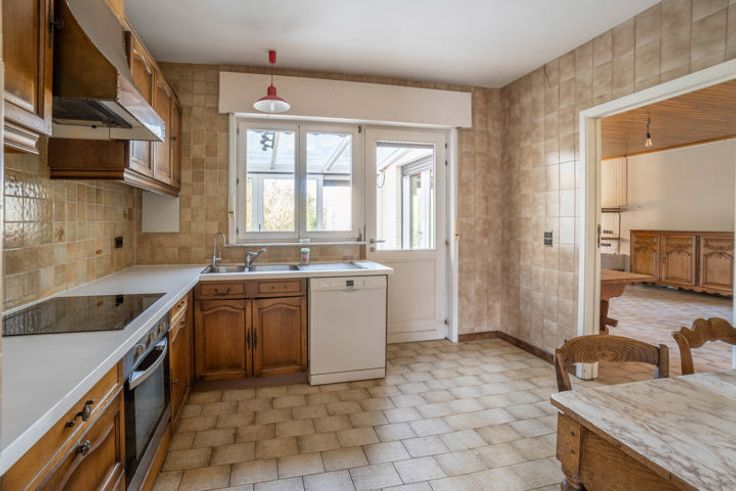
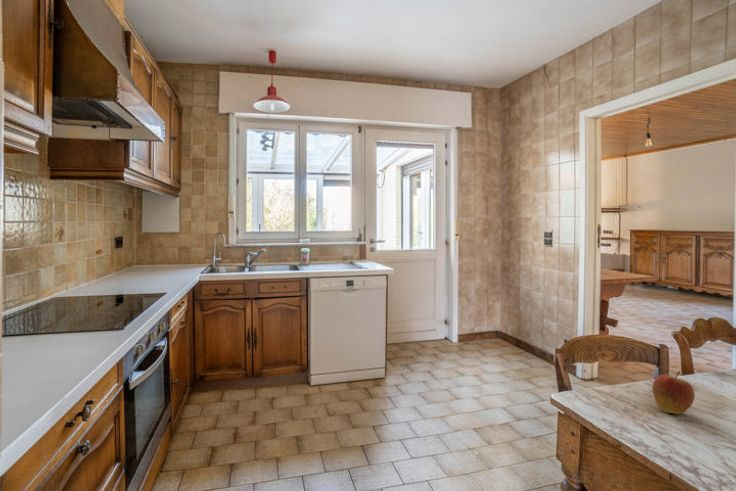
+ apple (672, 391)
